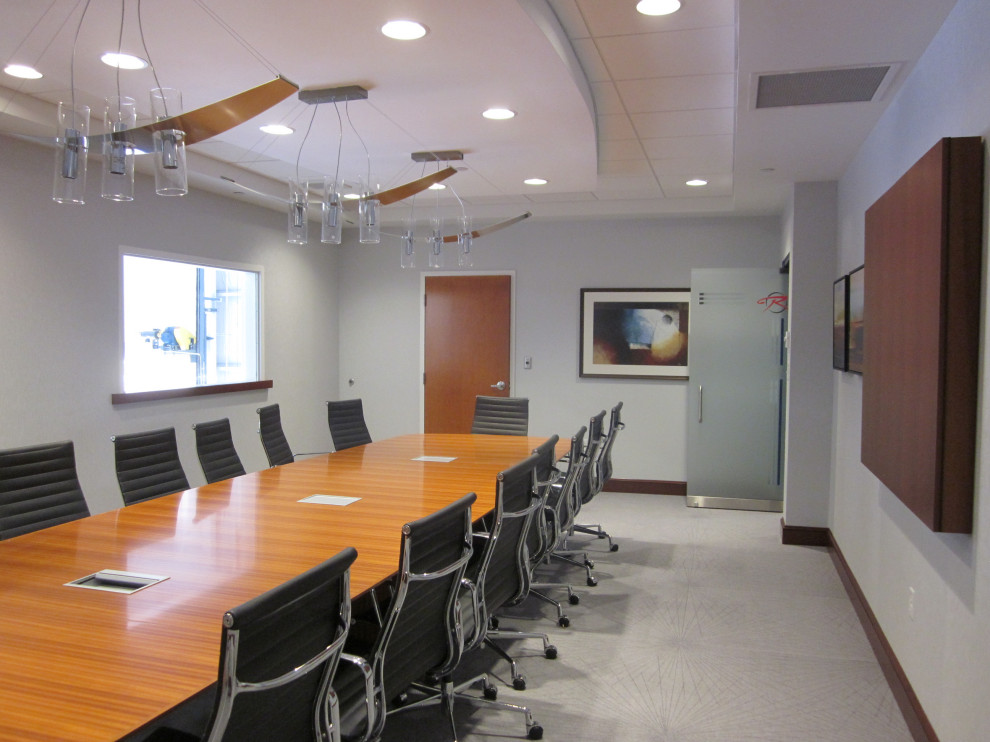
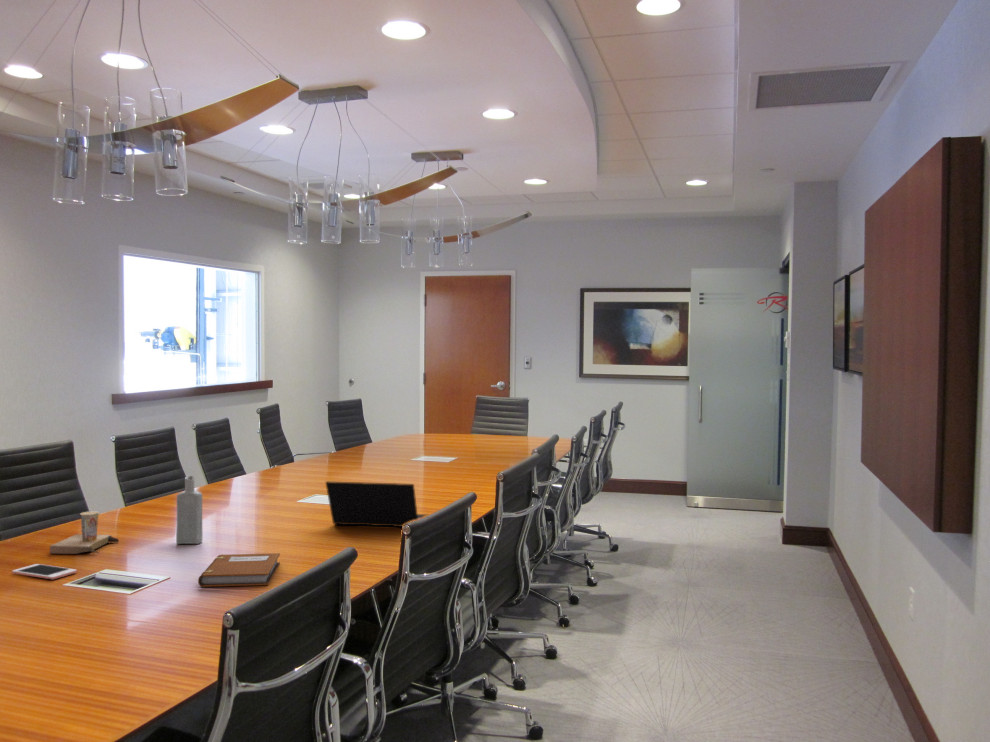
+ cell phone (44, 571)
+ bottle (189, 509)
+ notebook (241, 568)
+ cup (88, 530)
+ laptop (379, 500)
